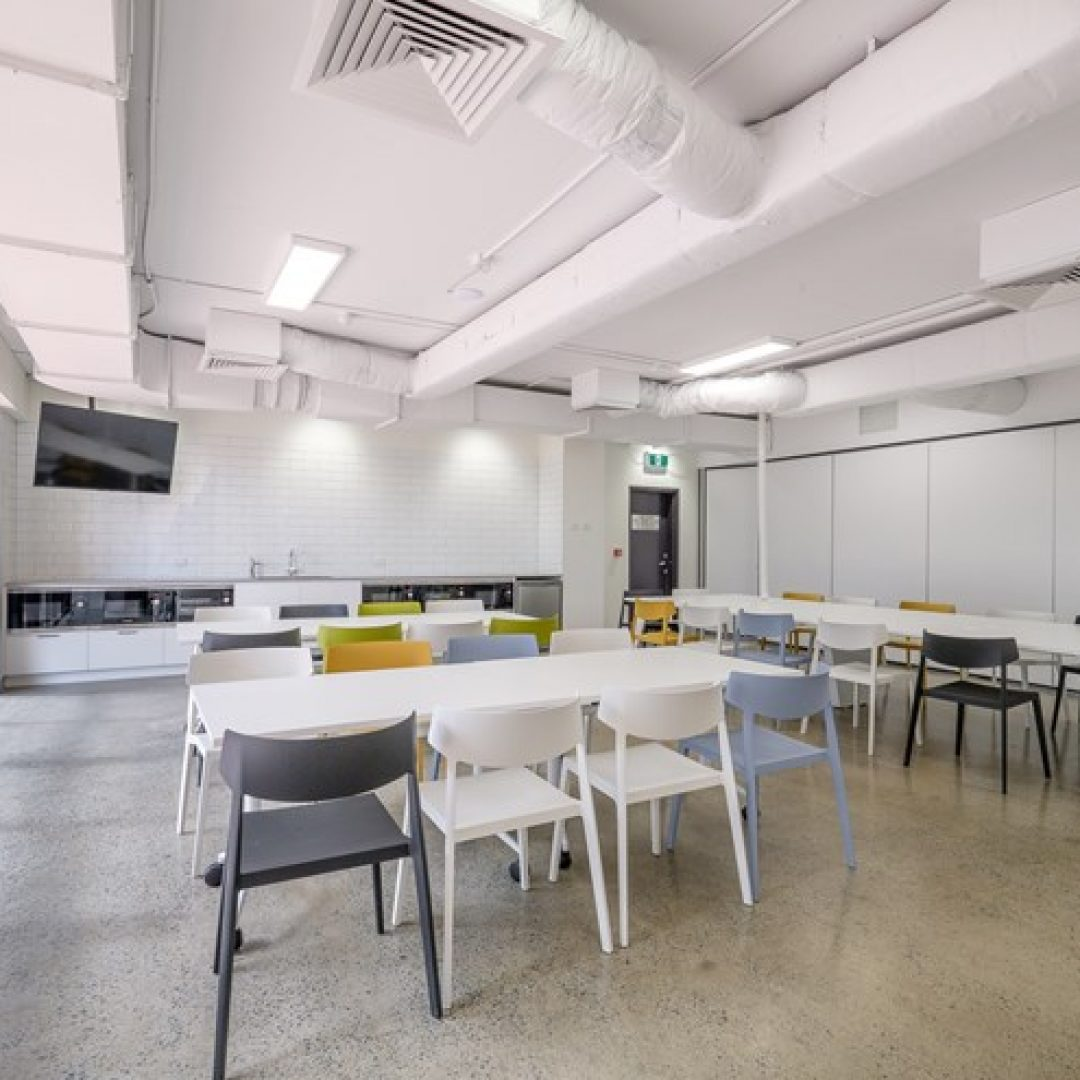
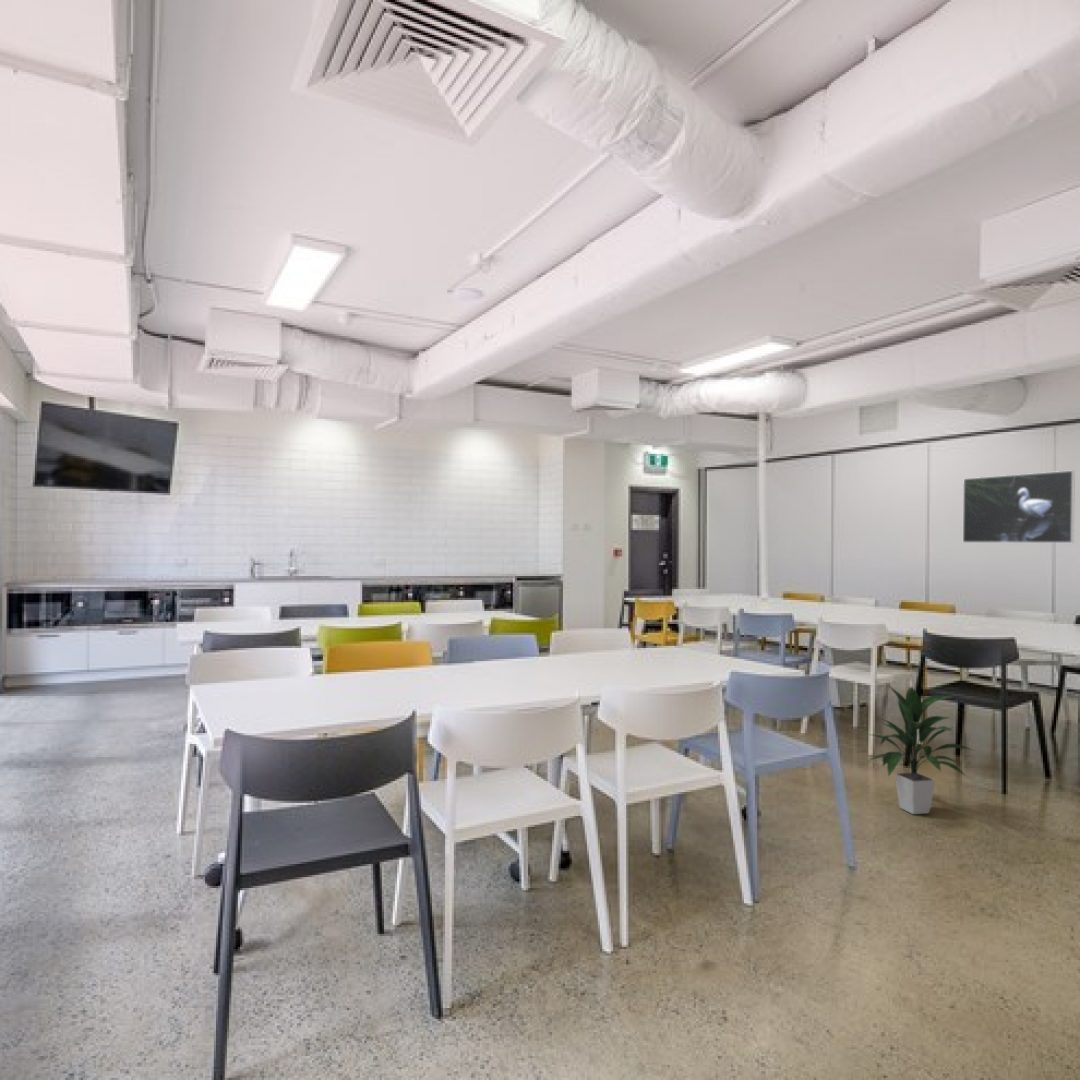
+ indoor plant (914, 746)
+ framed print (1015, 508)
